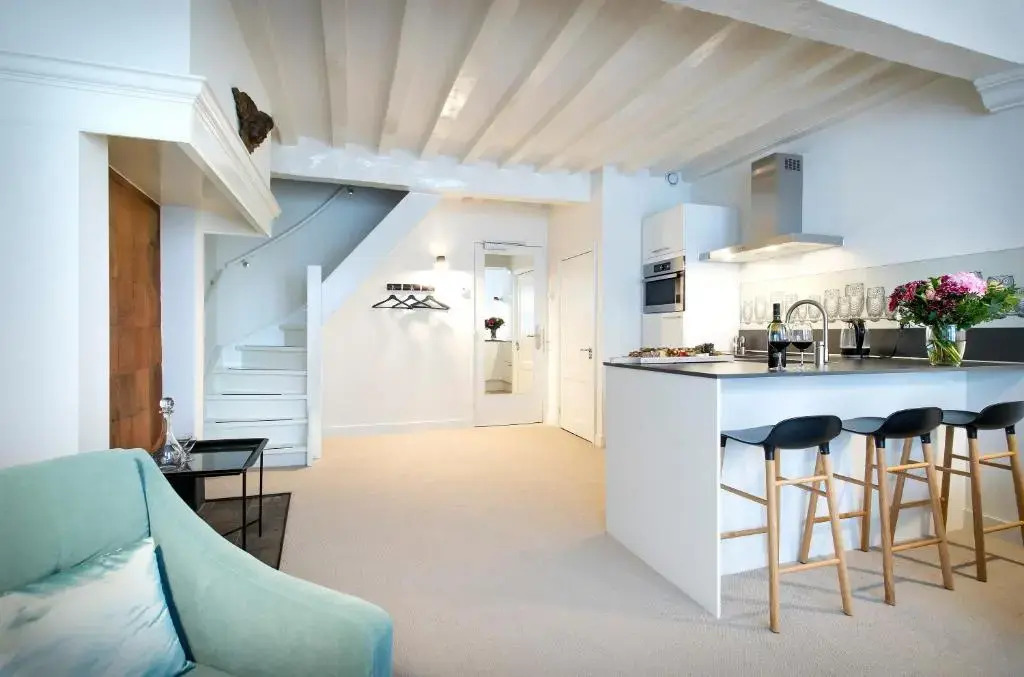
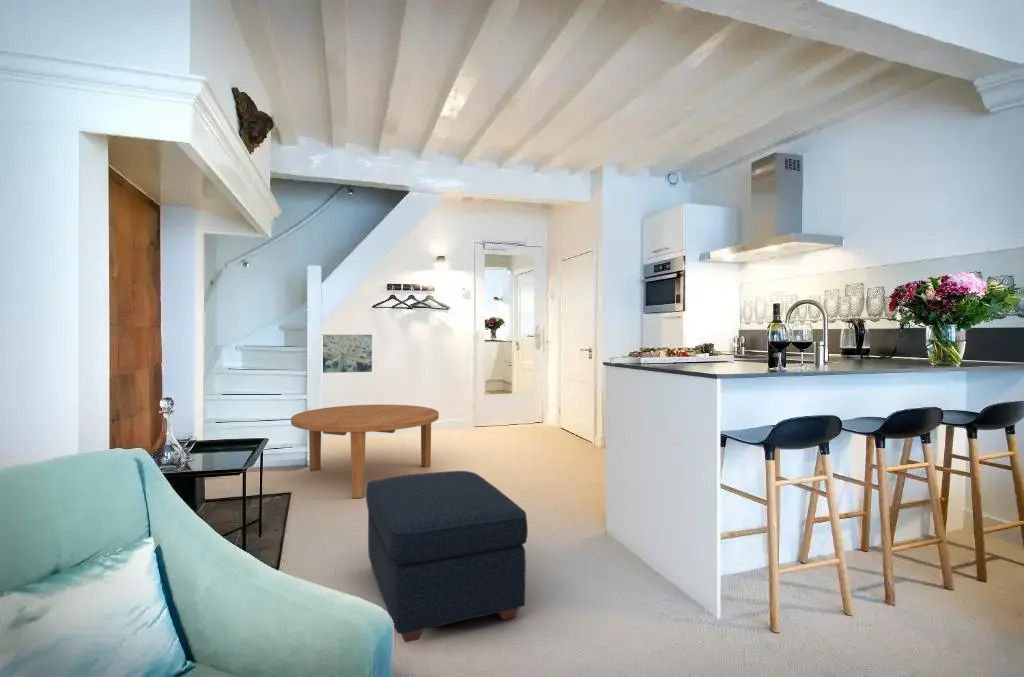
+ ottoman (439, 538)
+ coffee table (364, 445)
+ wall art (342, 353)
